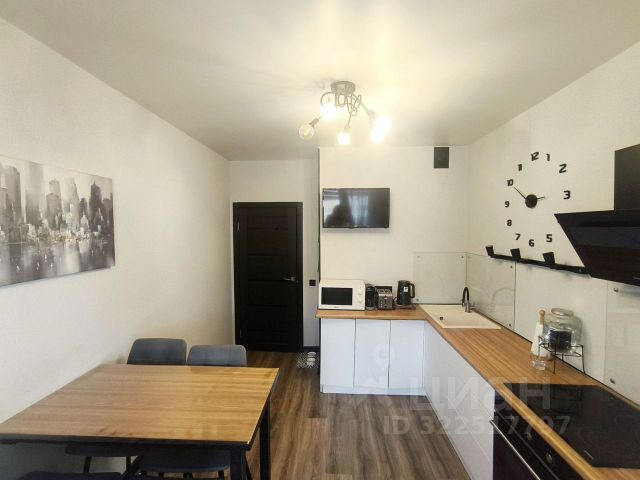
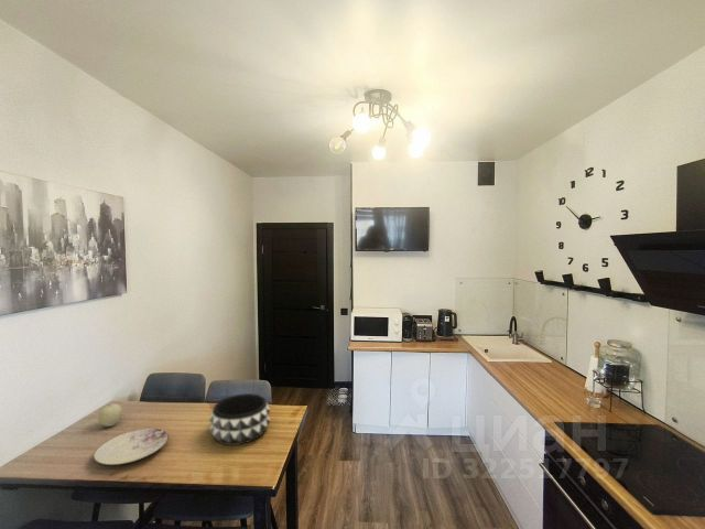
+ fruit (110, 414)
+ plate (132, 447)
+ decorative bowl (240, 417)
